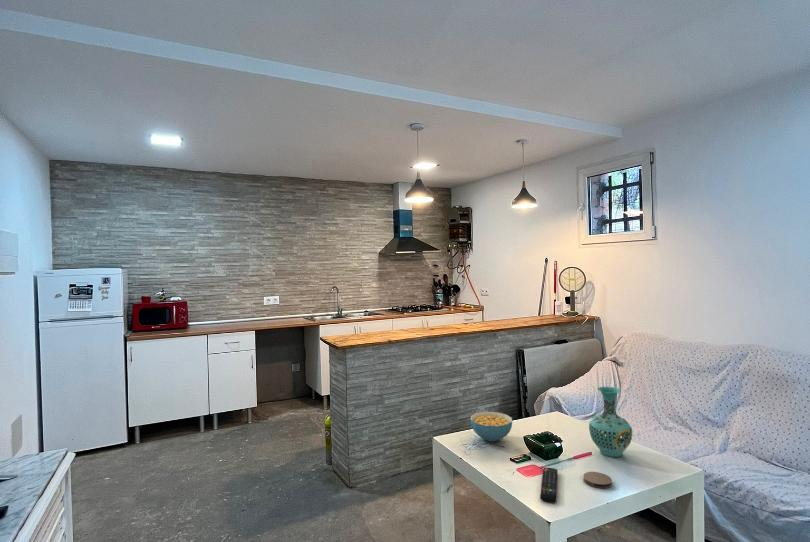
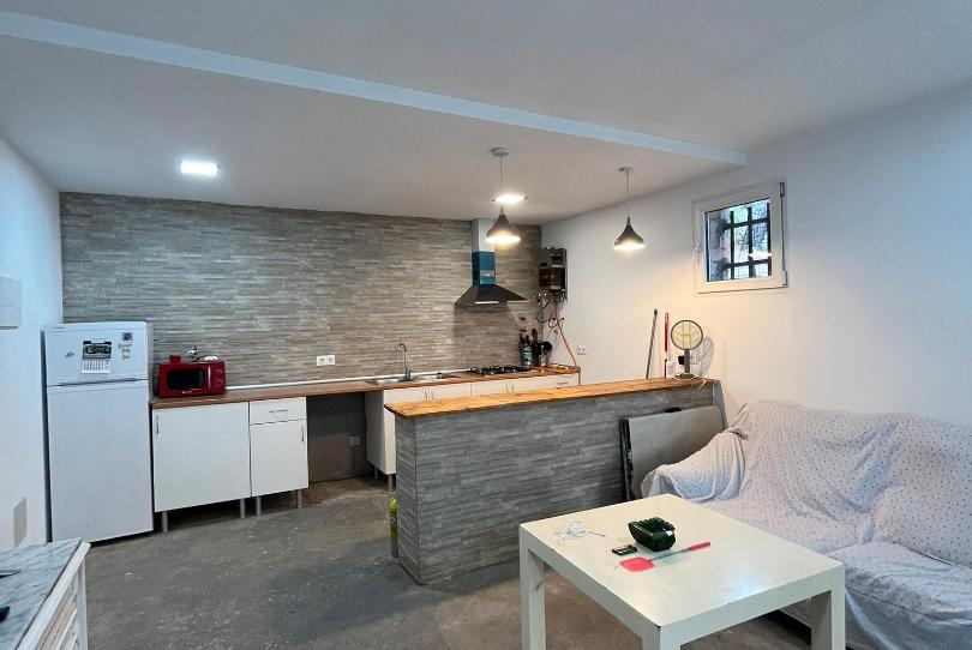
- coaster (597, 479)
- cereal bowl (491, 428)
- remote control (549, 483)
- vase (609, 421)
